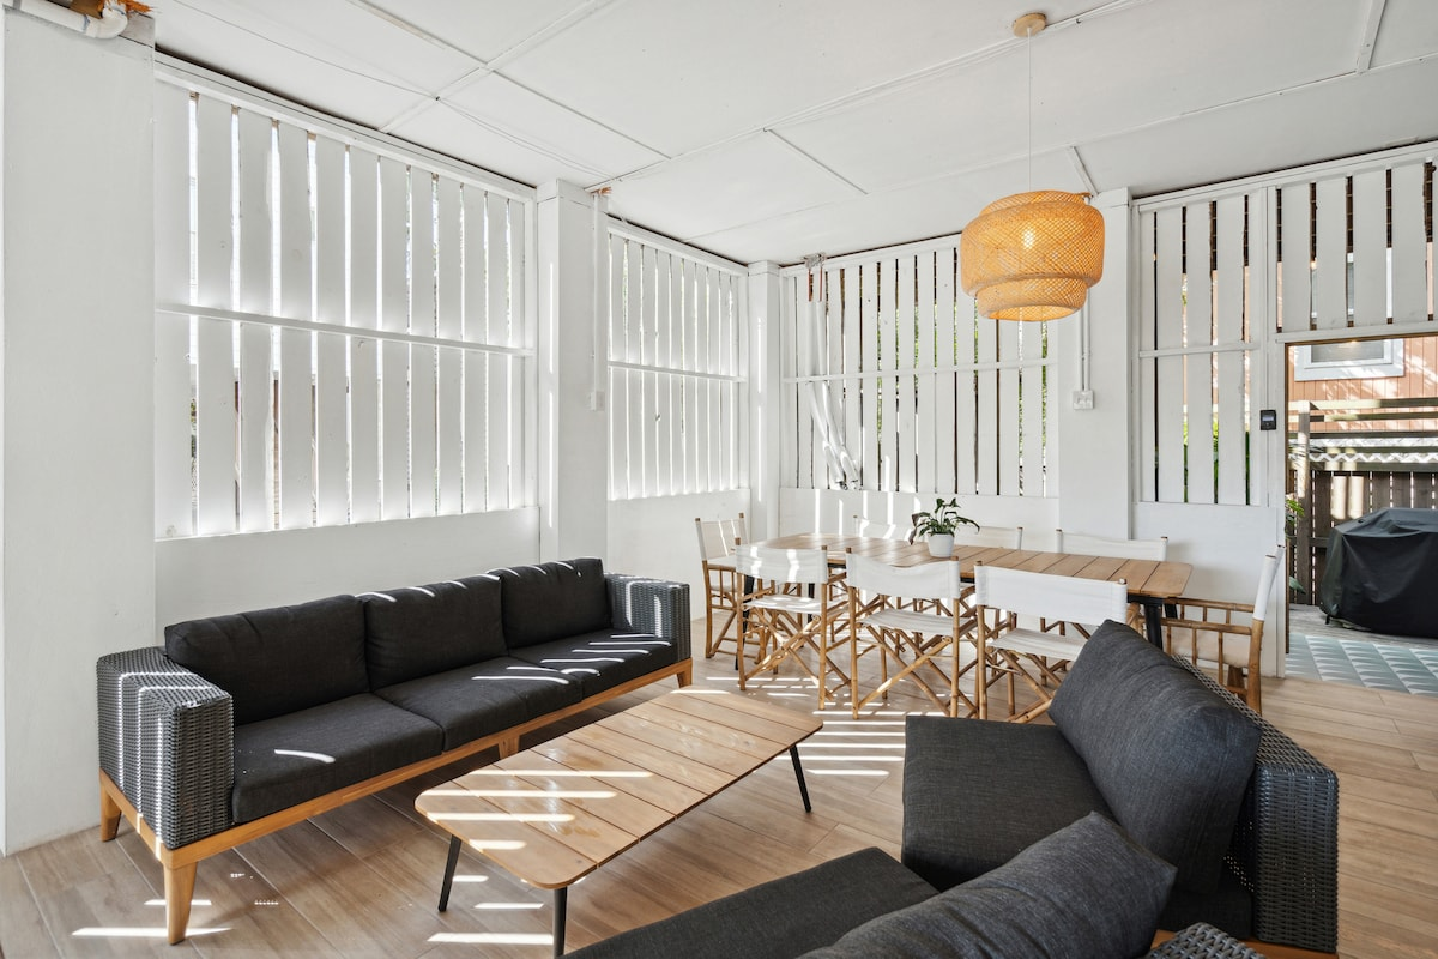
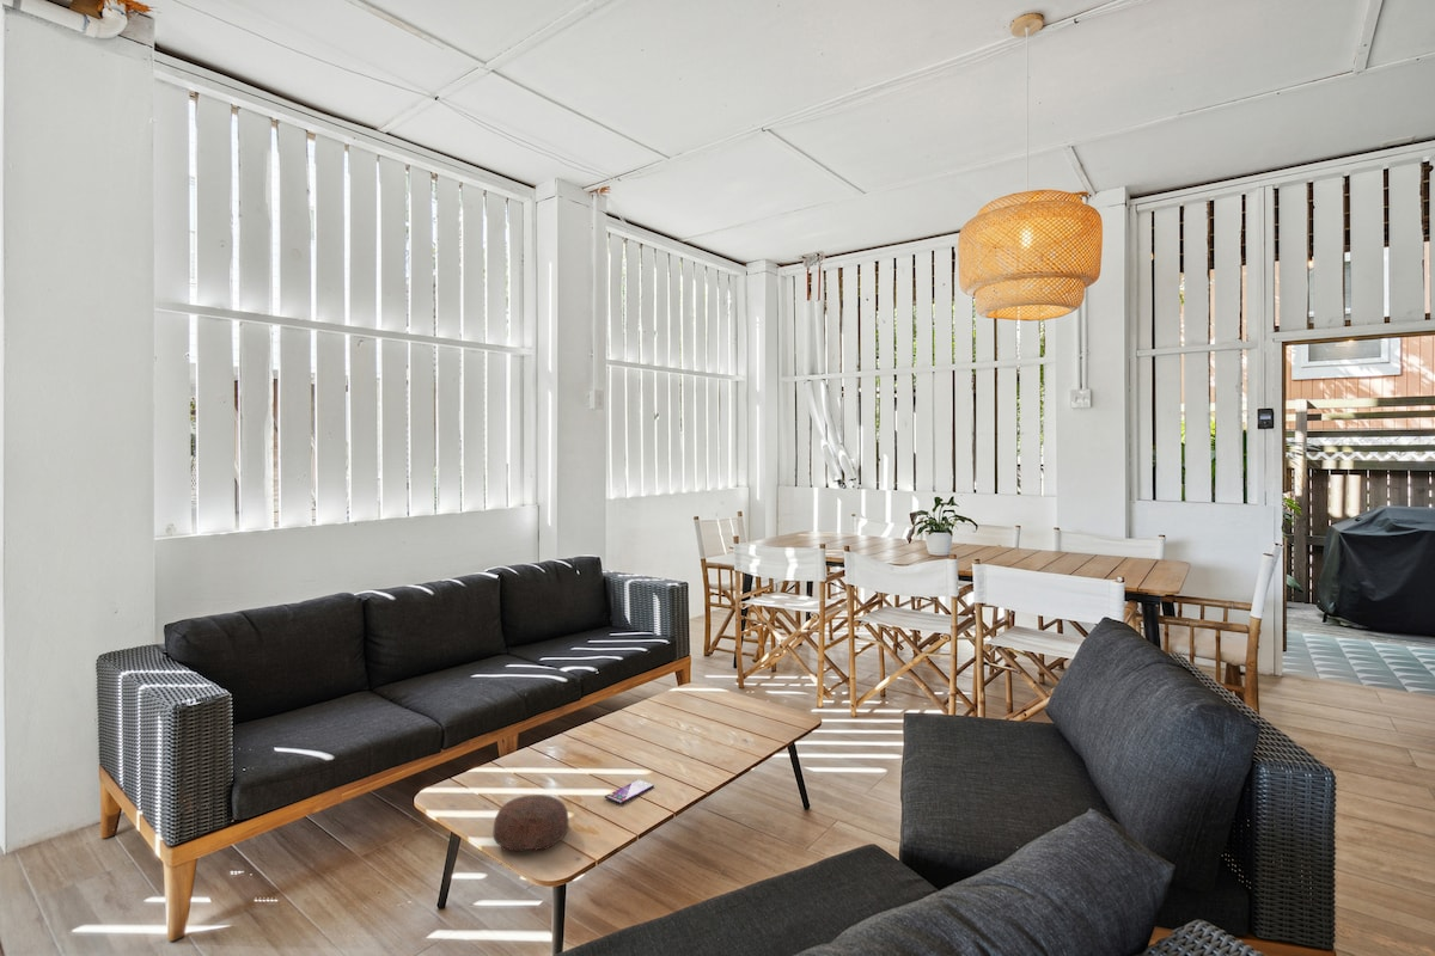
+ smartphone (629, 791)
+ decorative bowl (531, 819)
